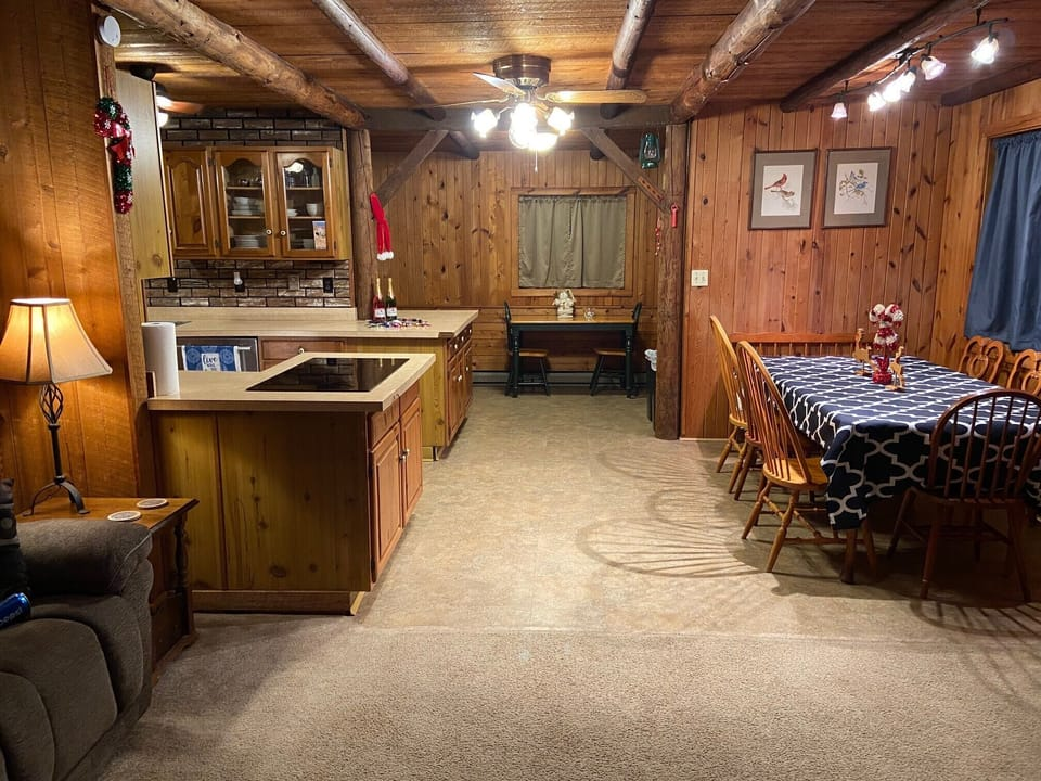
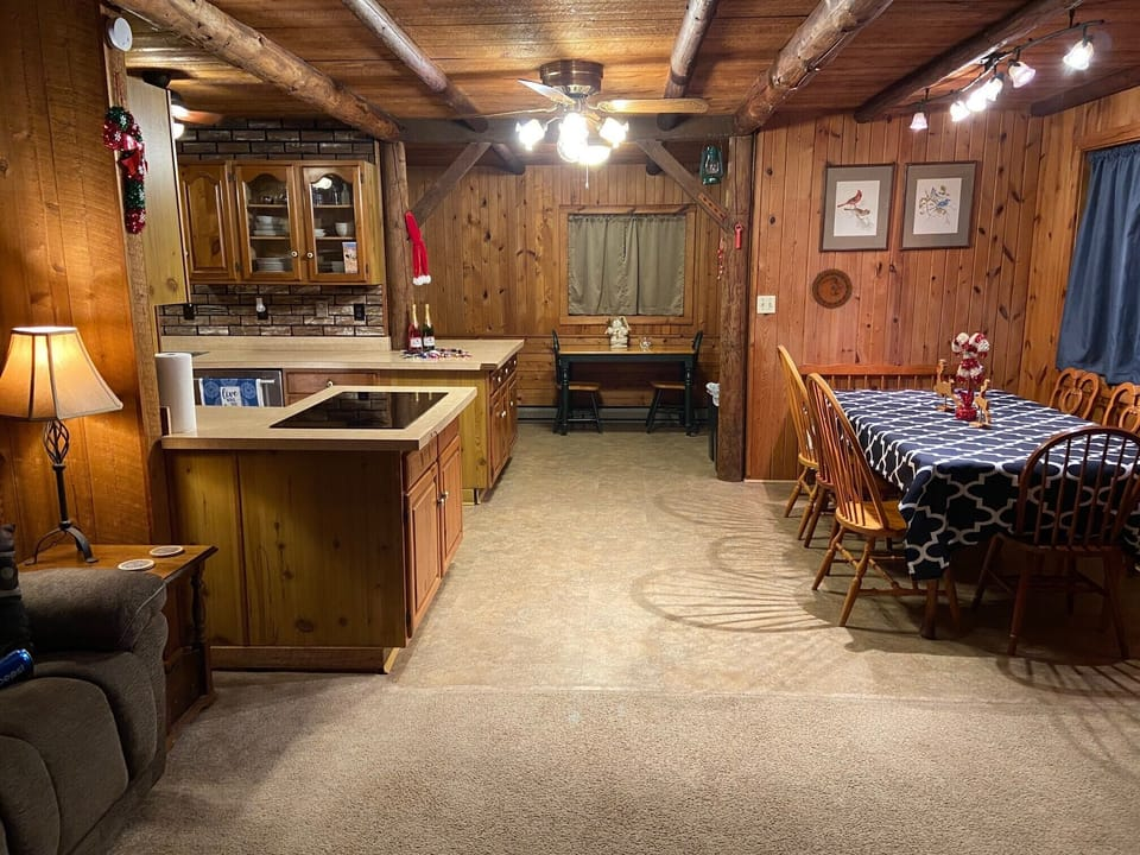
+ decorative plate (831, 289)
